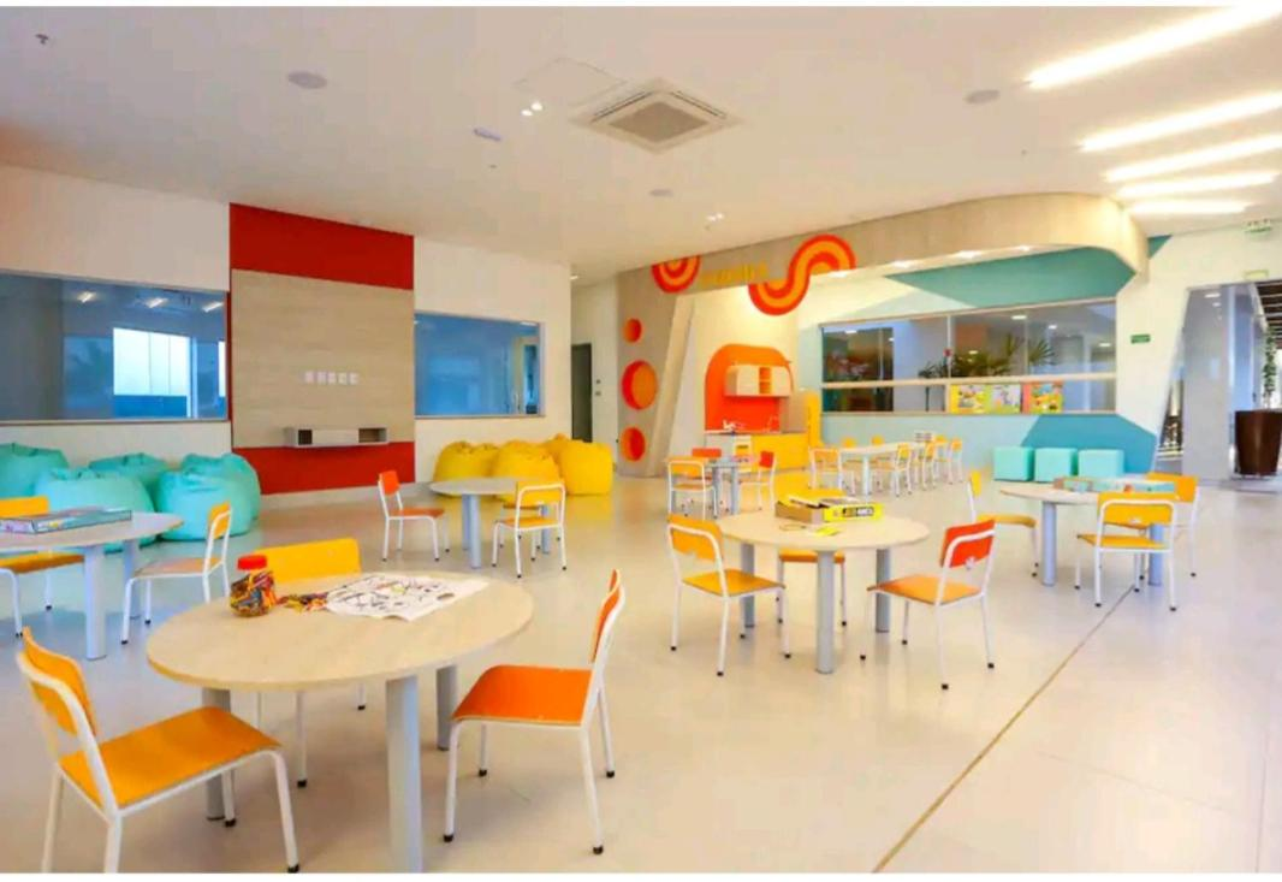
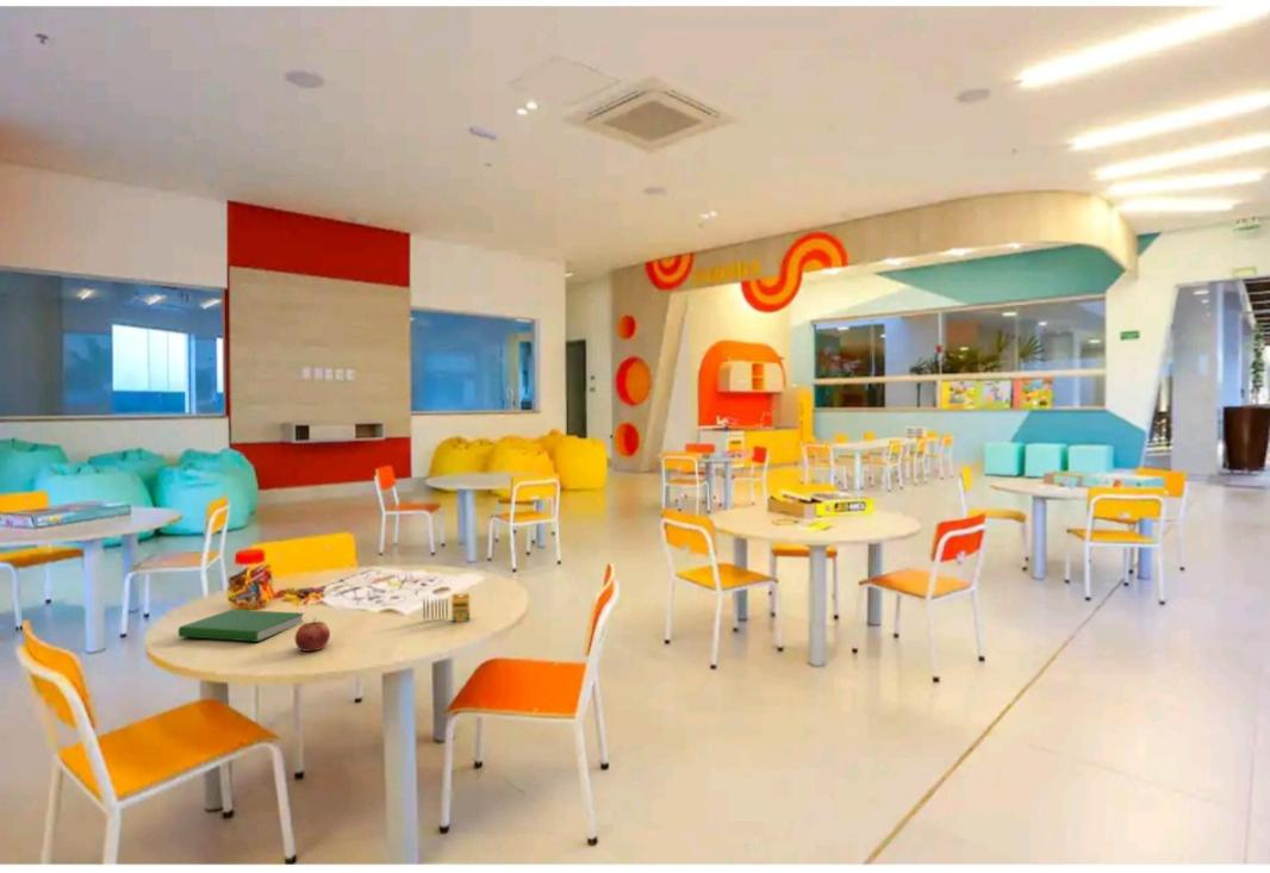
+ apple (312, 632)
+ crayon (447, 606)
+ hardcover book (243, 624)
